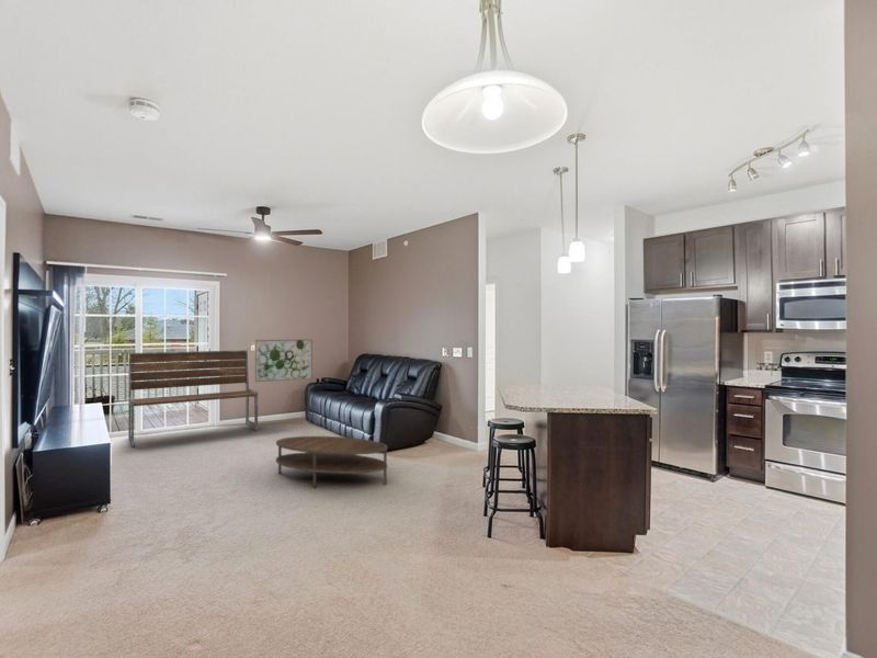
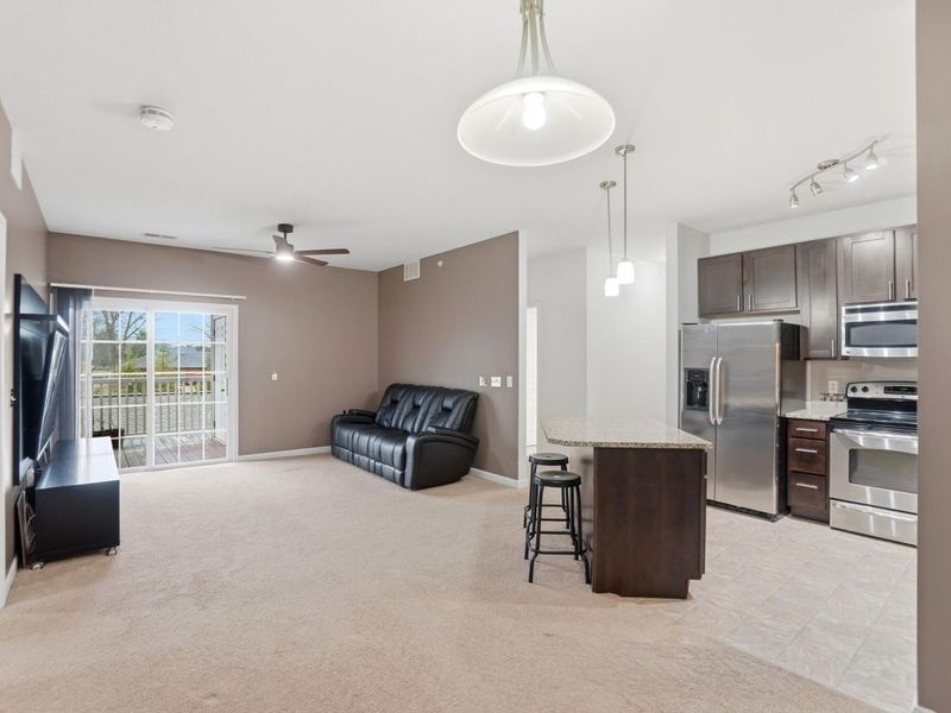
- coffee table (330, 461)
- wall art (284, 360)
- bench (195, 395)
